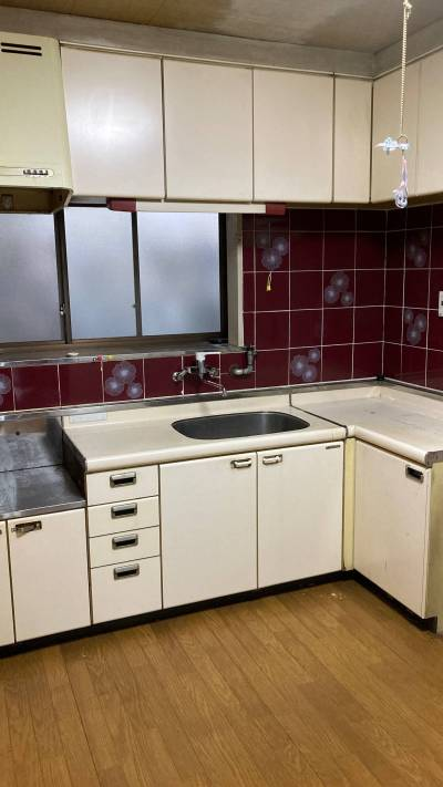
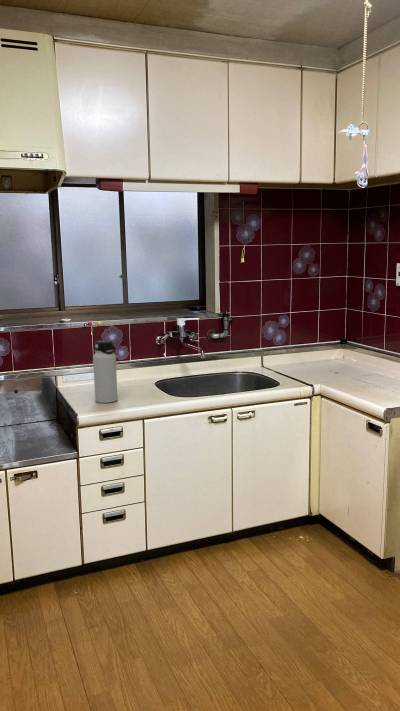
+ water bottle (105, 371)
